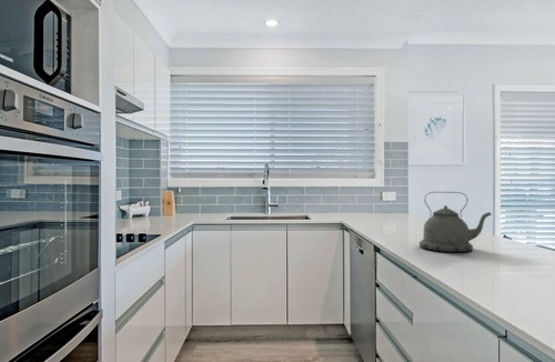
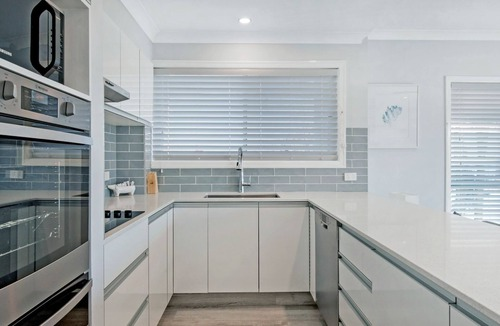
- kettle (448, 220)
